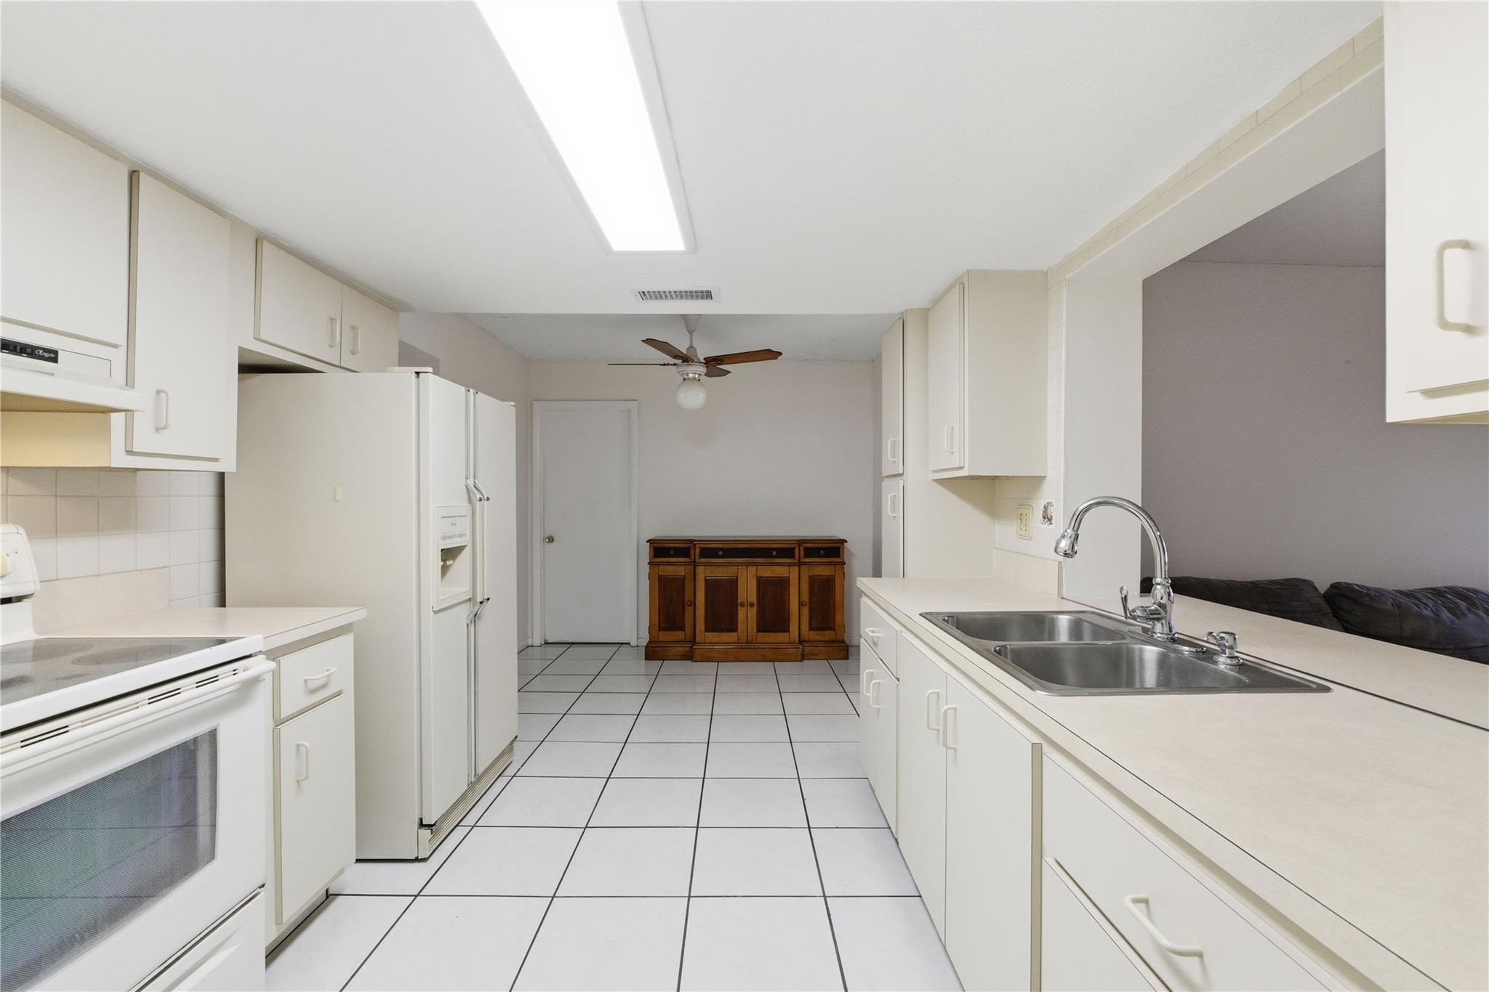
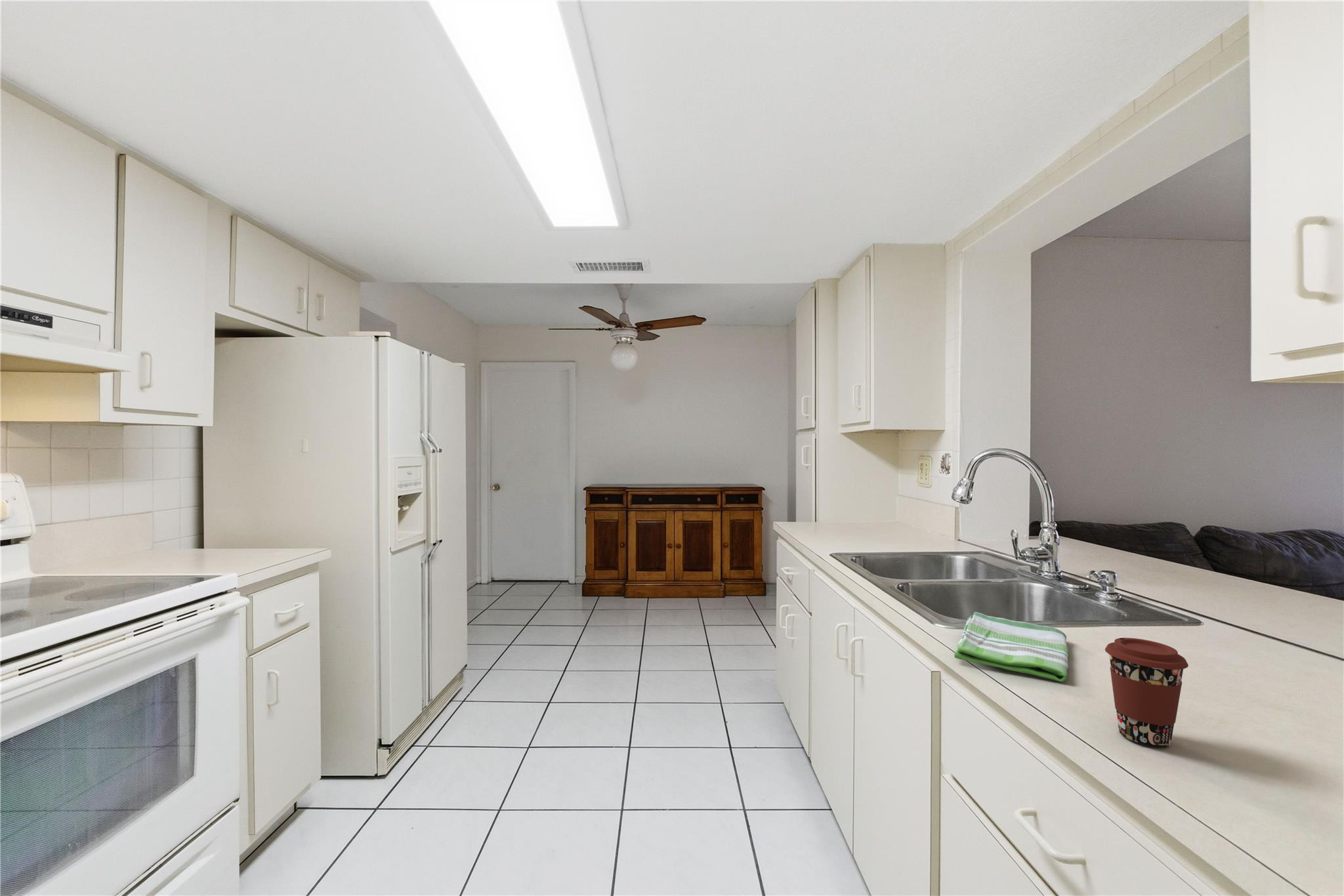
+ dish towel (1012, 642)
+ coffee cup (1144, 691)
